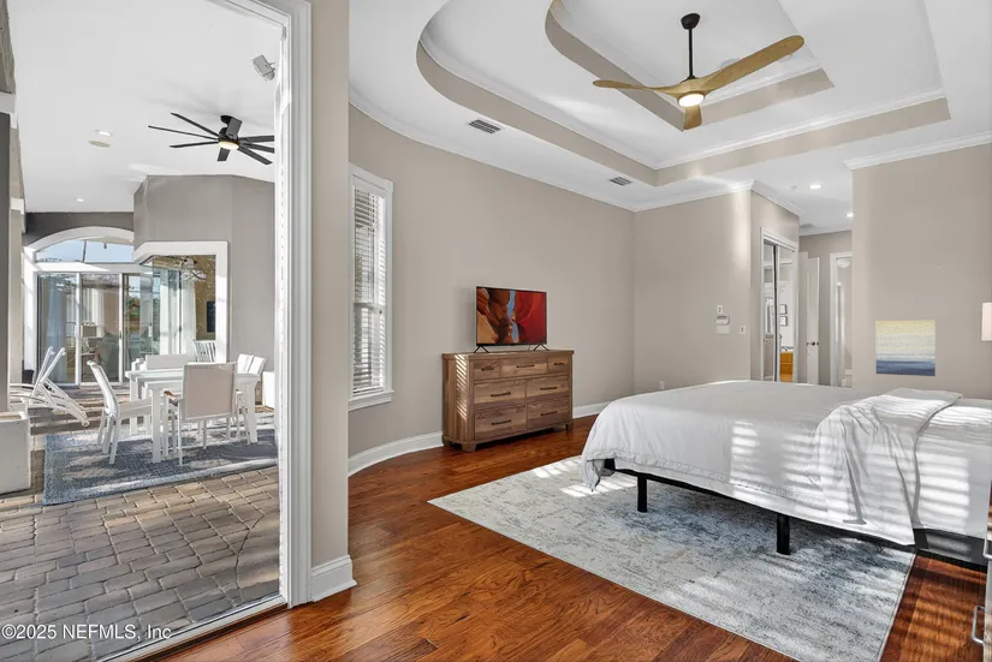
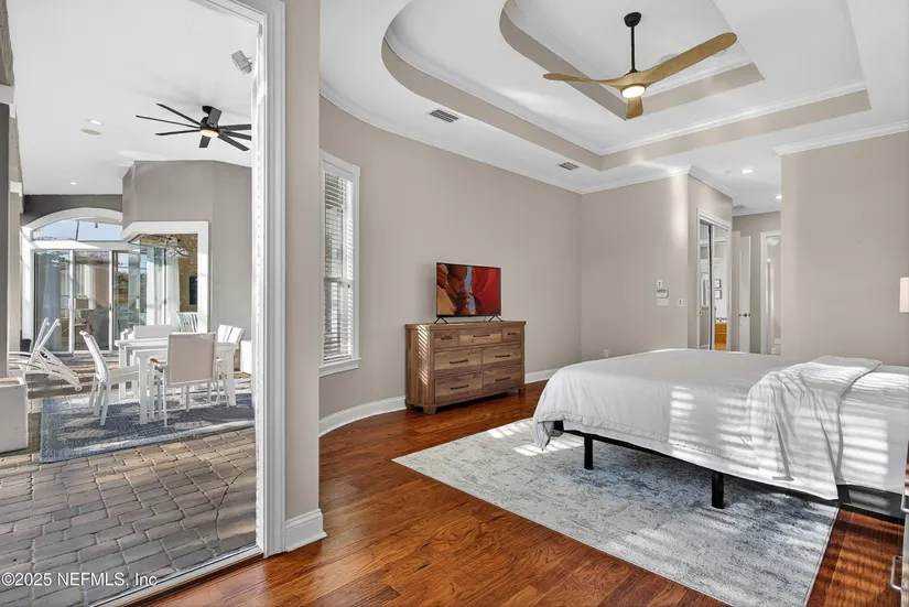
- wall art (904, 347)
